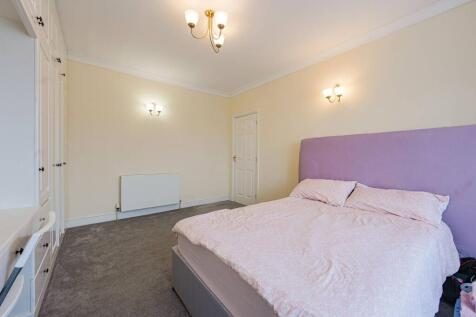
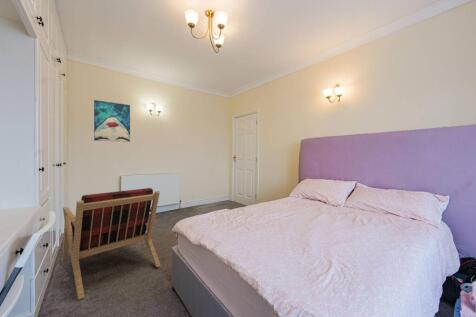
+ armchair (110, 225)
+ wall art (112, 122)
